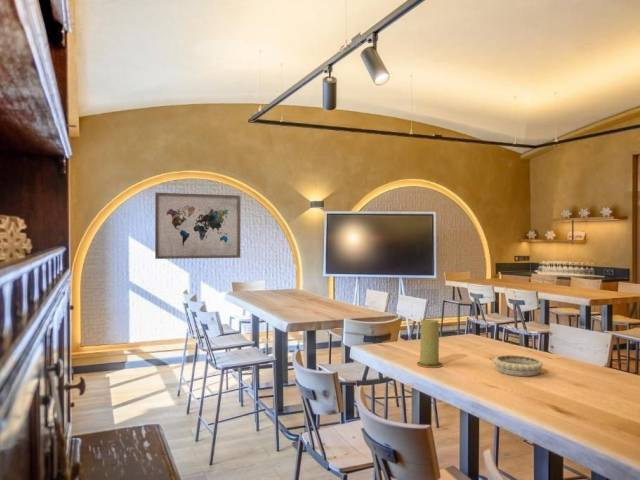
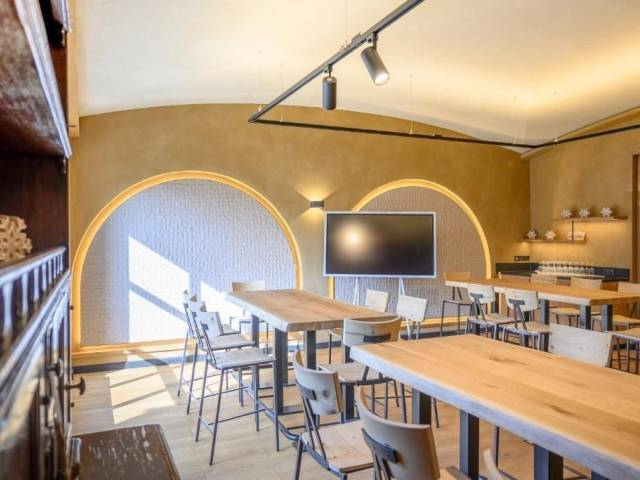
- decorative bowl (517, 365)
- wall art (199, 226)
- candle (429, 342)
